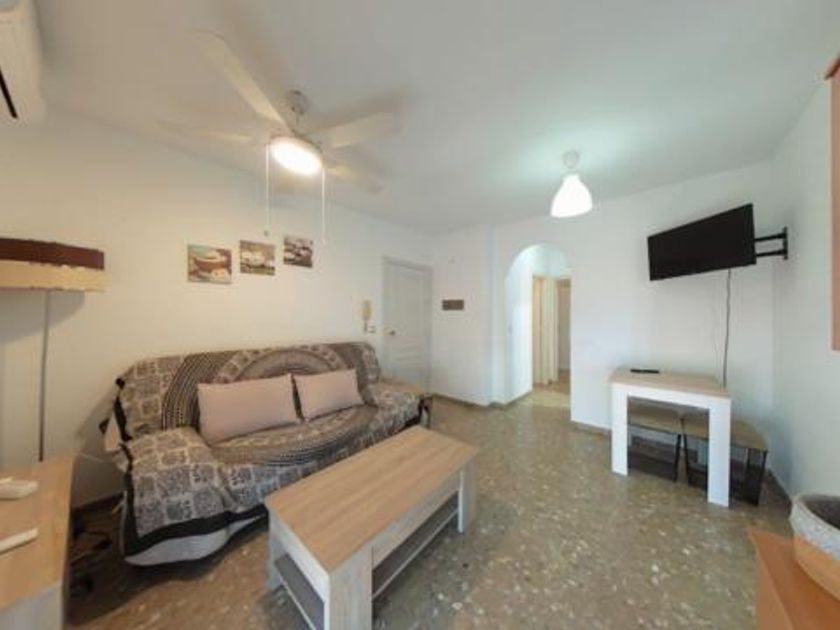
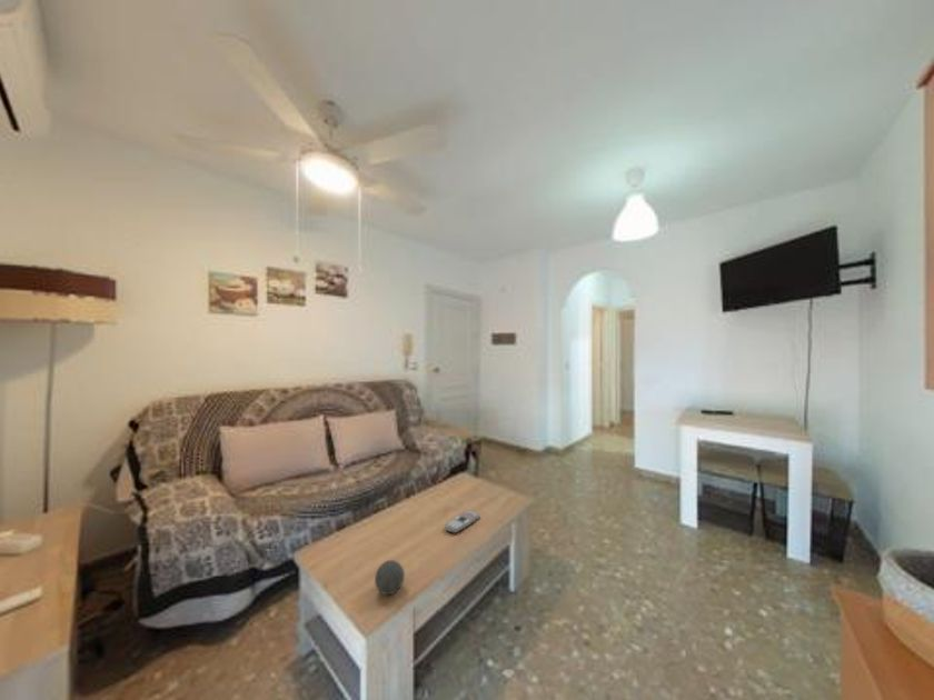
+ remote control (461, 521)
+ decorative ball (389, 577)
